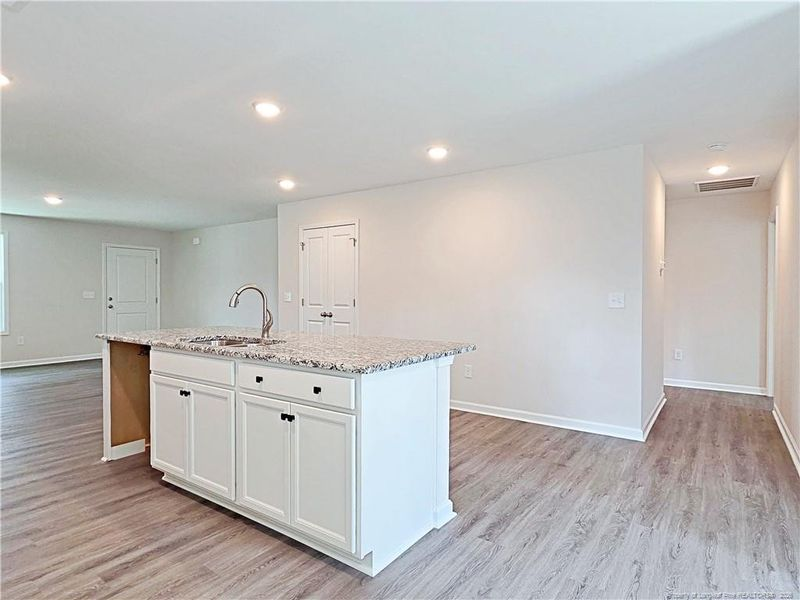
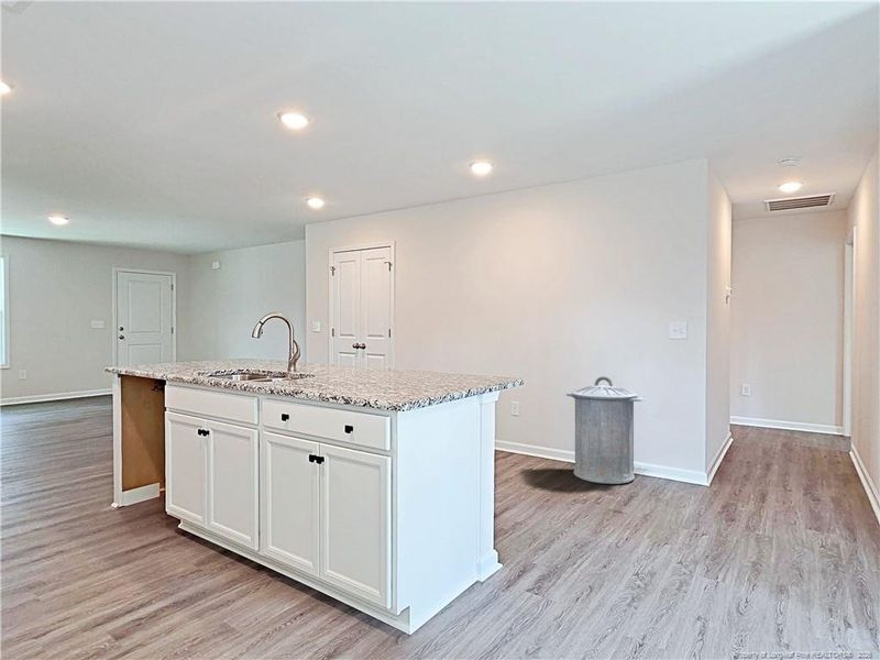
+ trash can (603, 426)
